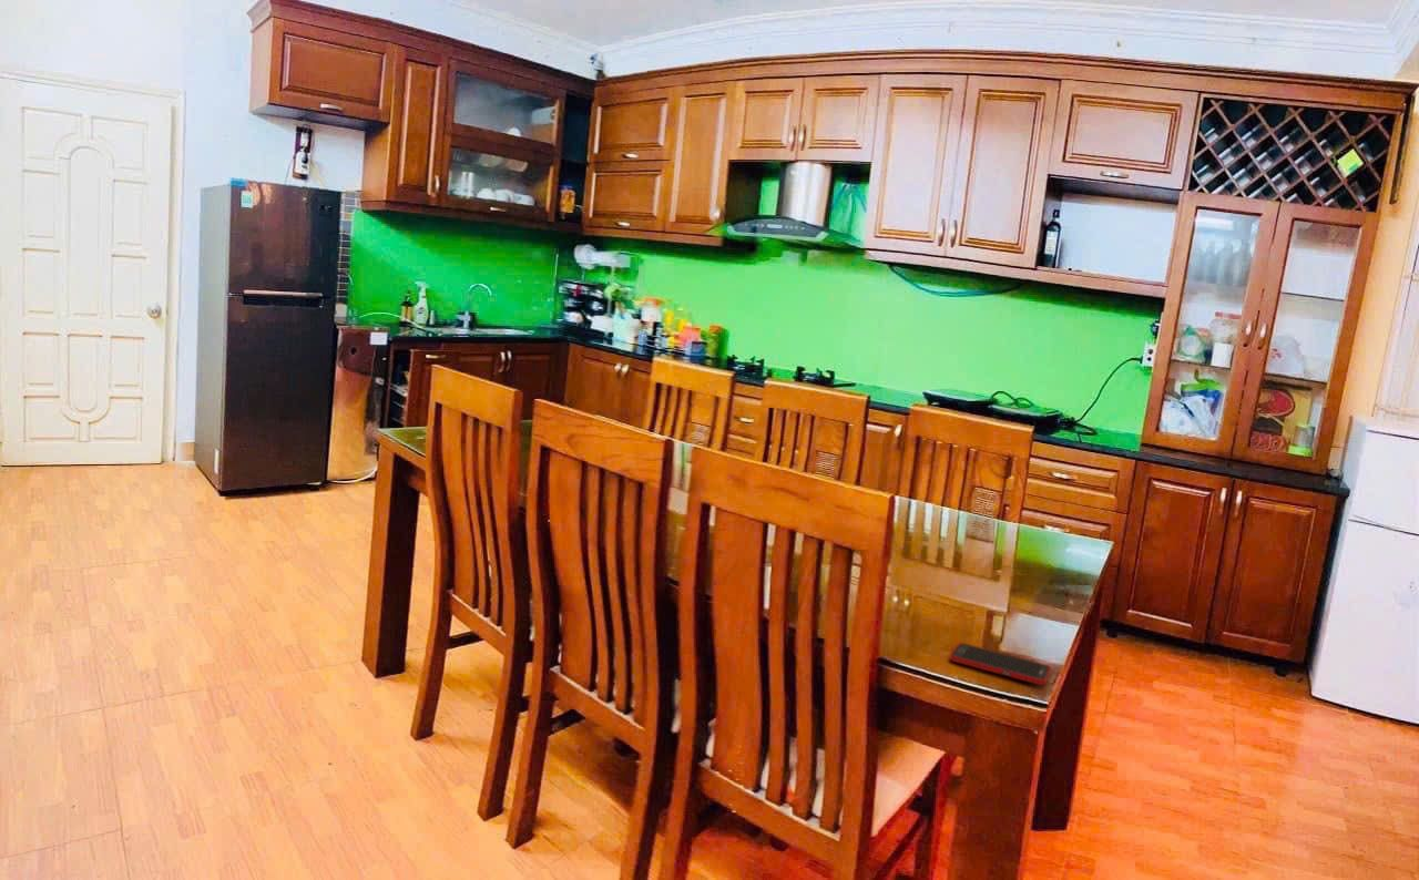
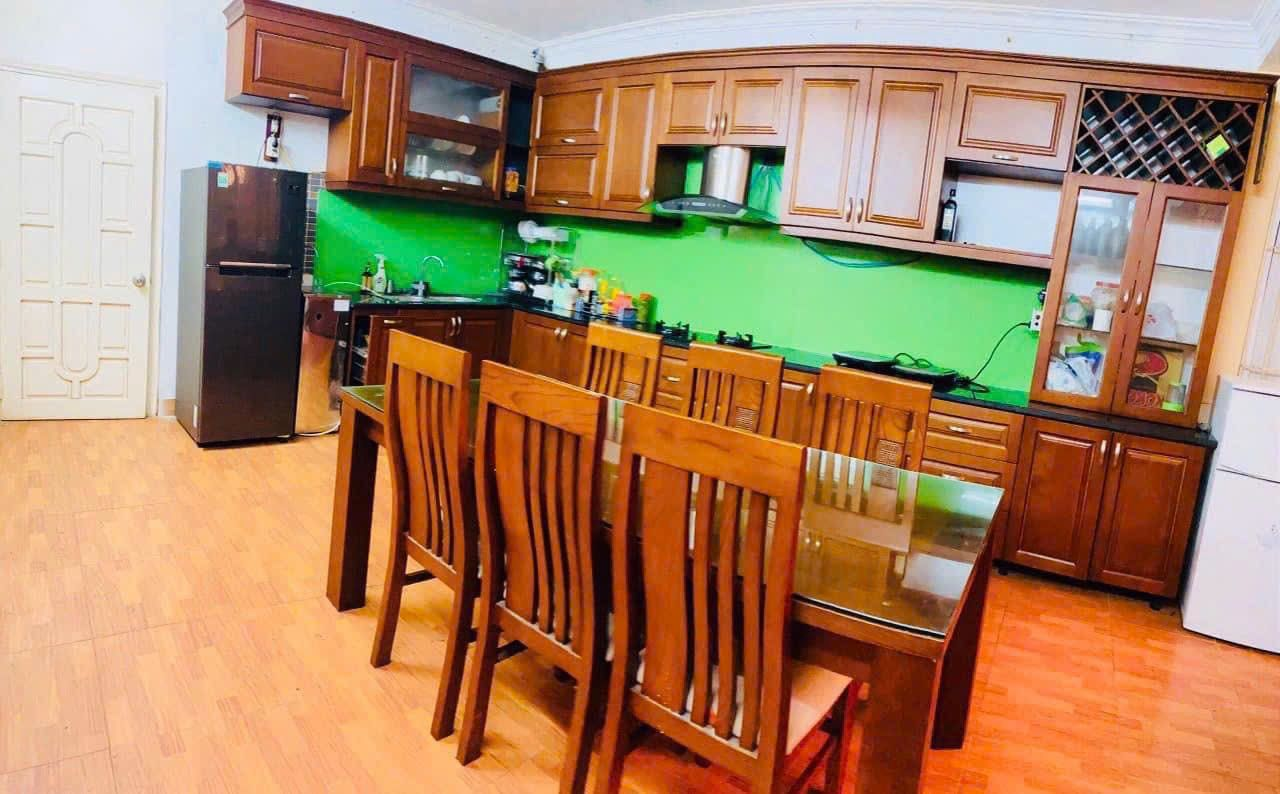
- cell phone (1000, 663)
